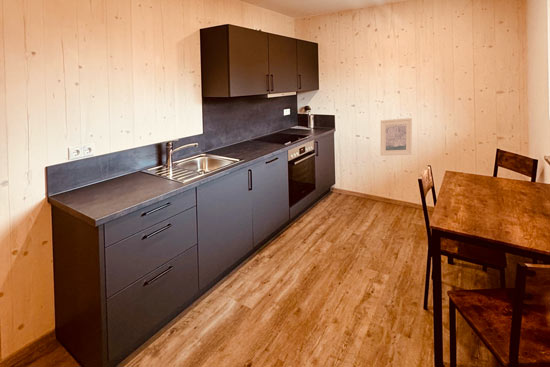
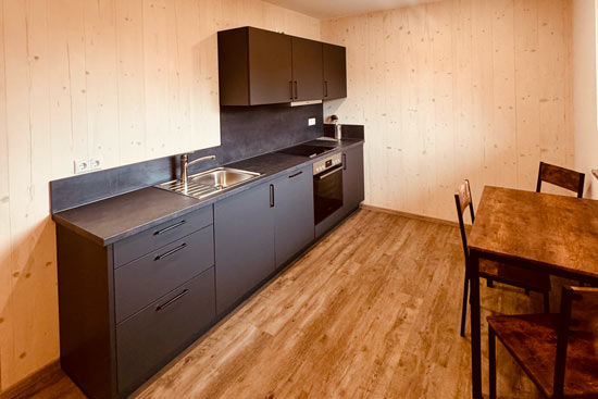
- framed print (395, 137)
